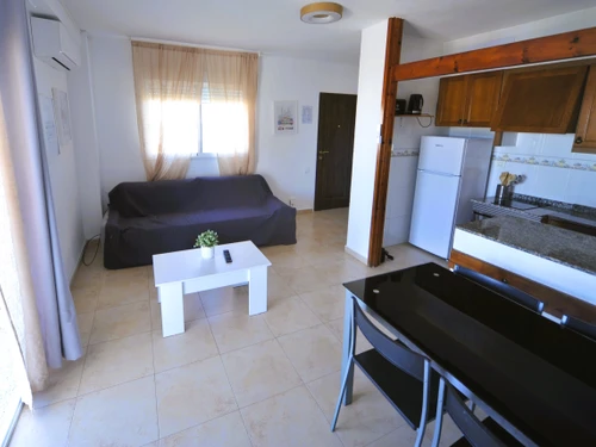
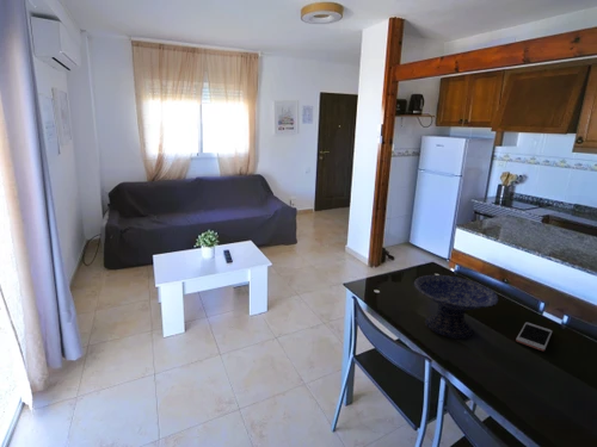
+ decorative bowl (451, 308)
+ cell phone (534, 335)
